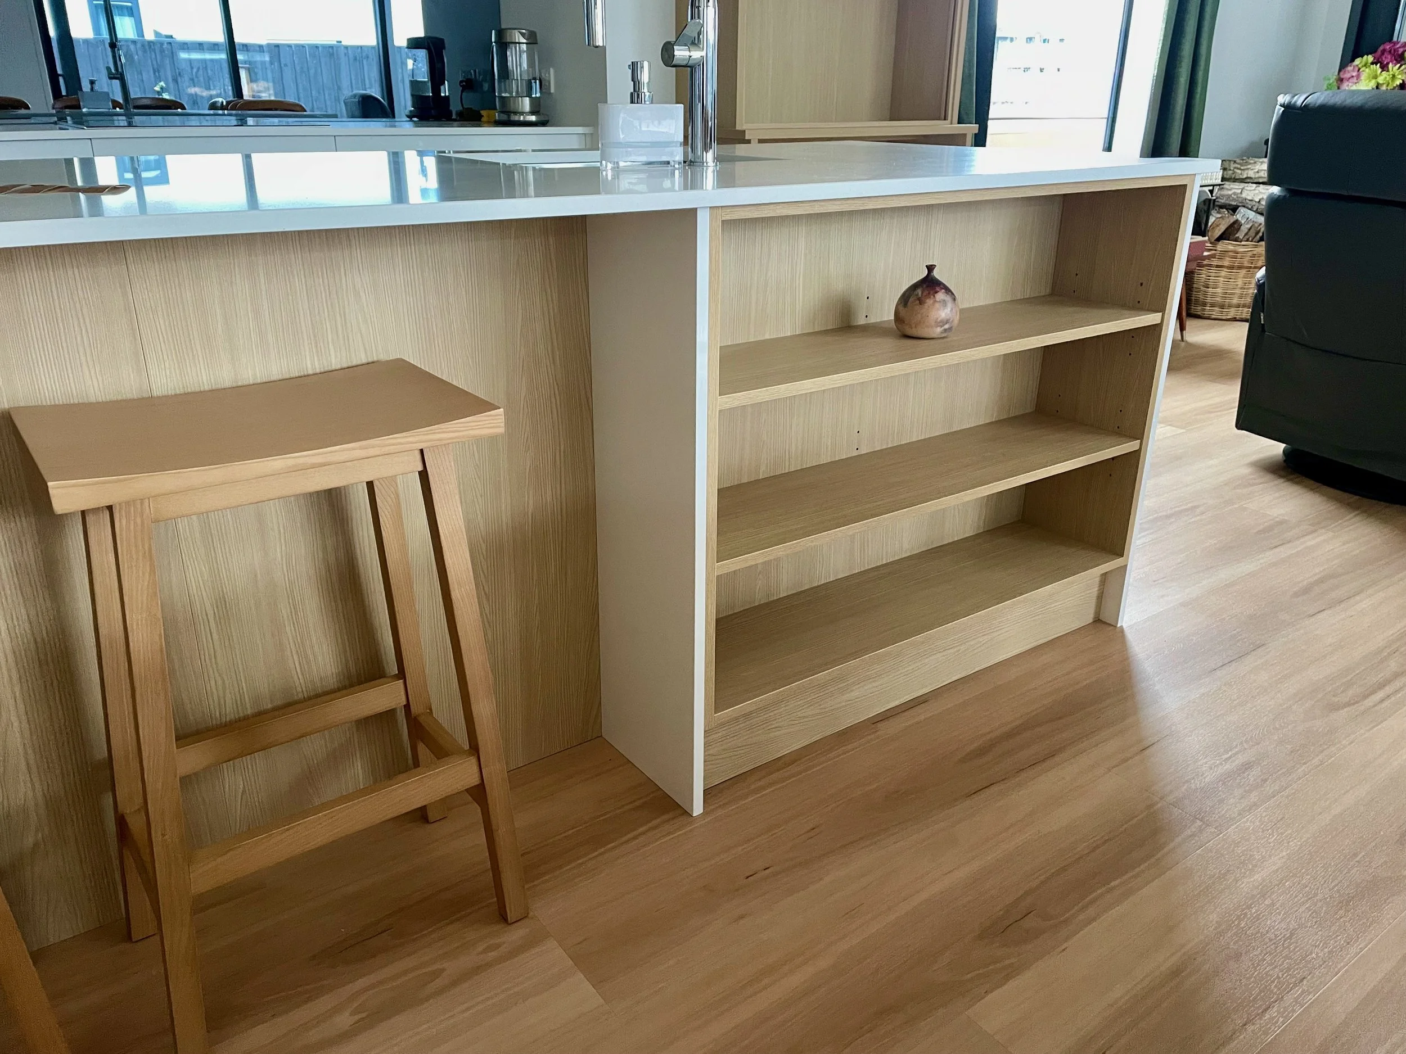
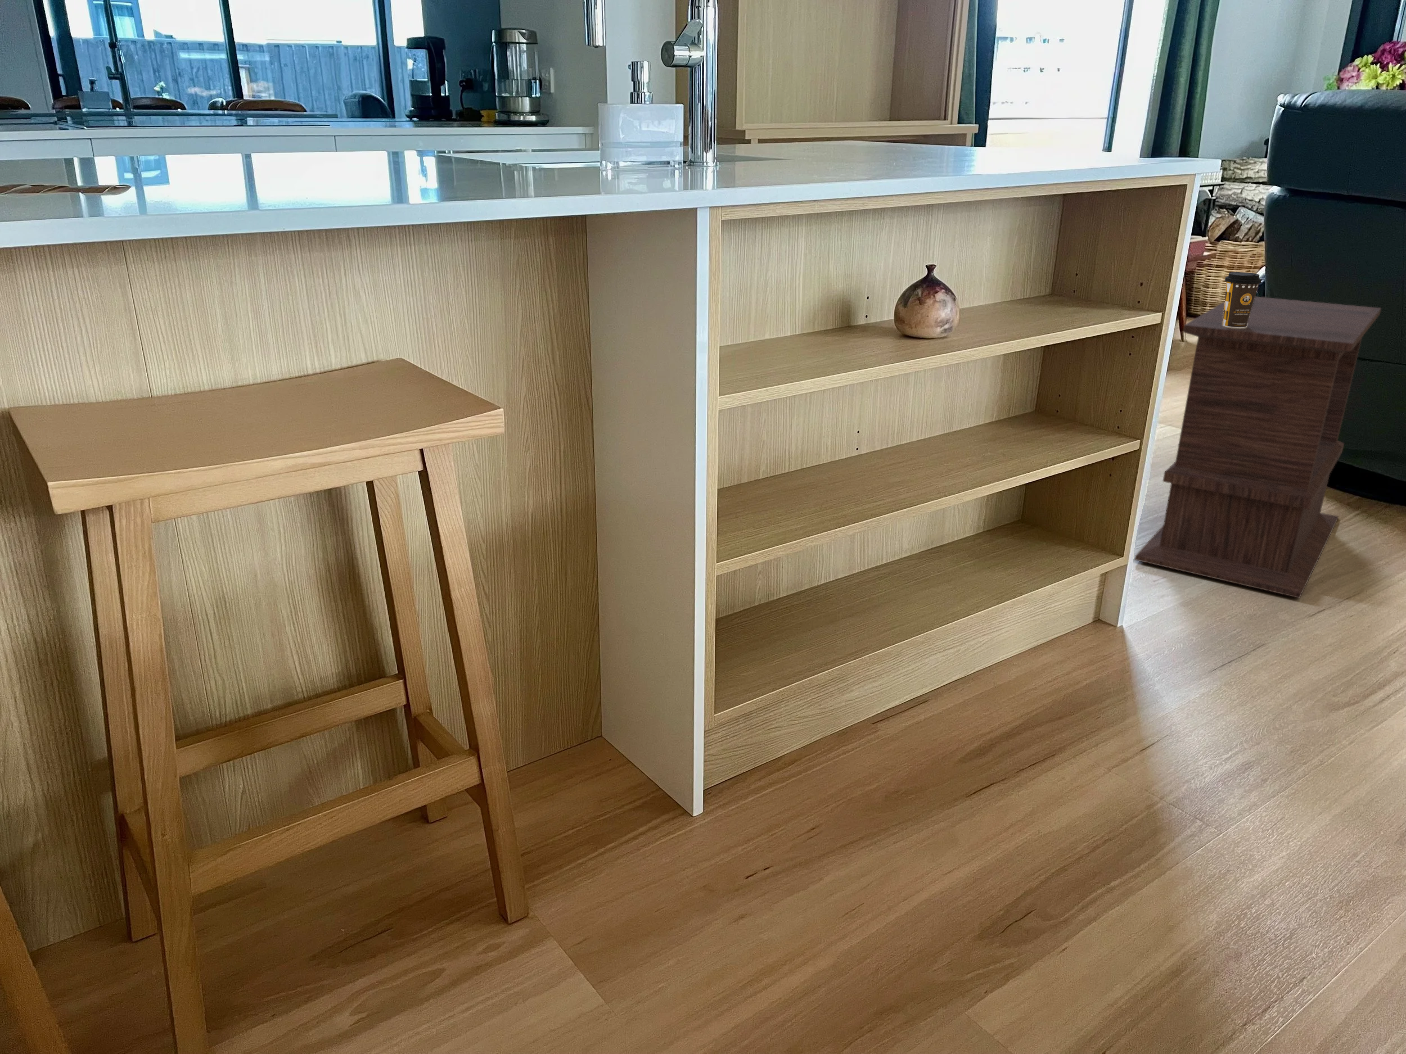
+ coffee cup (1239, 299)
+ side table (1263, 432)
